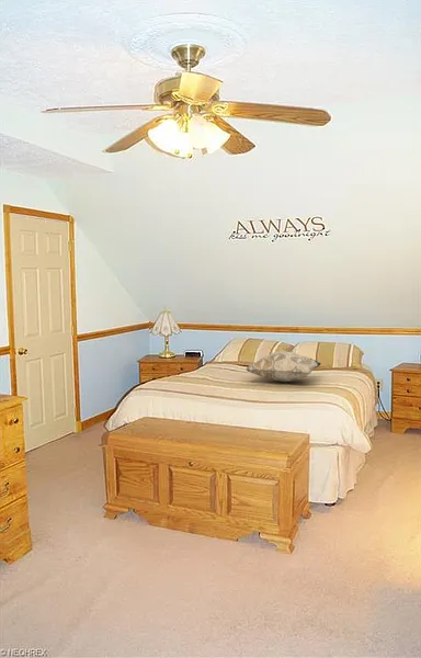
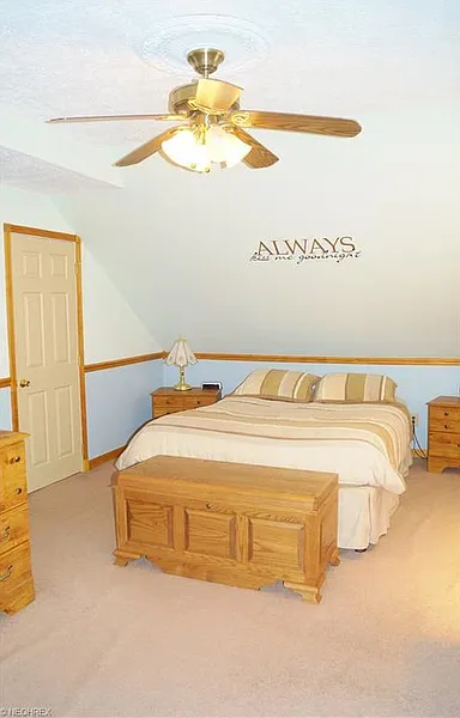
- decorative pillow (284, 366)
